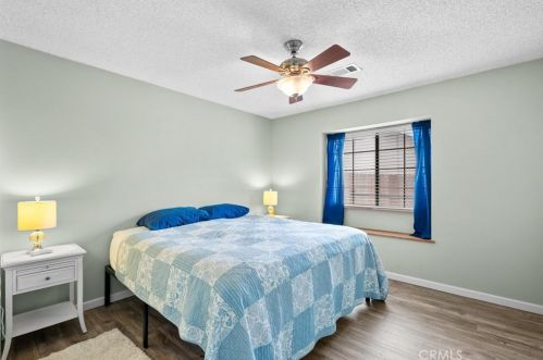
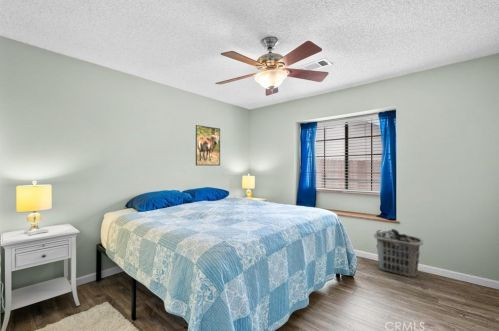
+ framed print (208, 146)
+ clothes hamper (397, 250)
